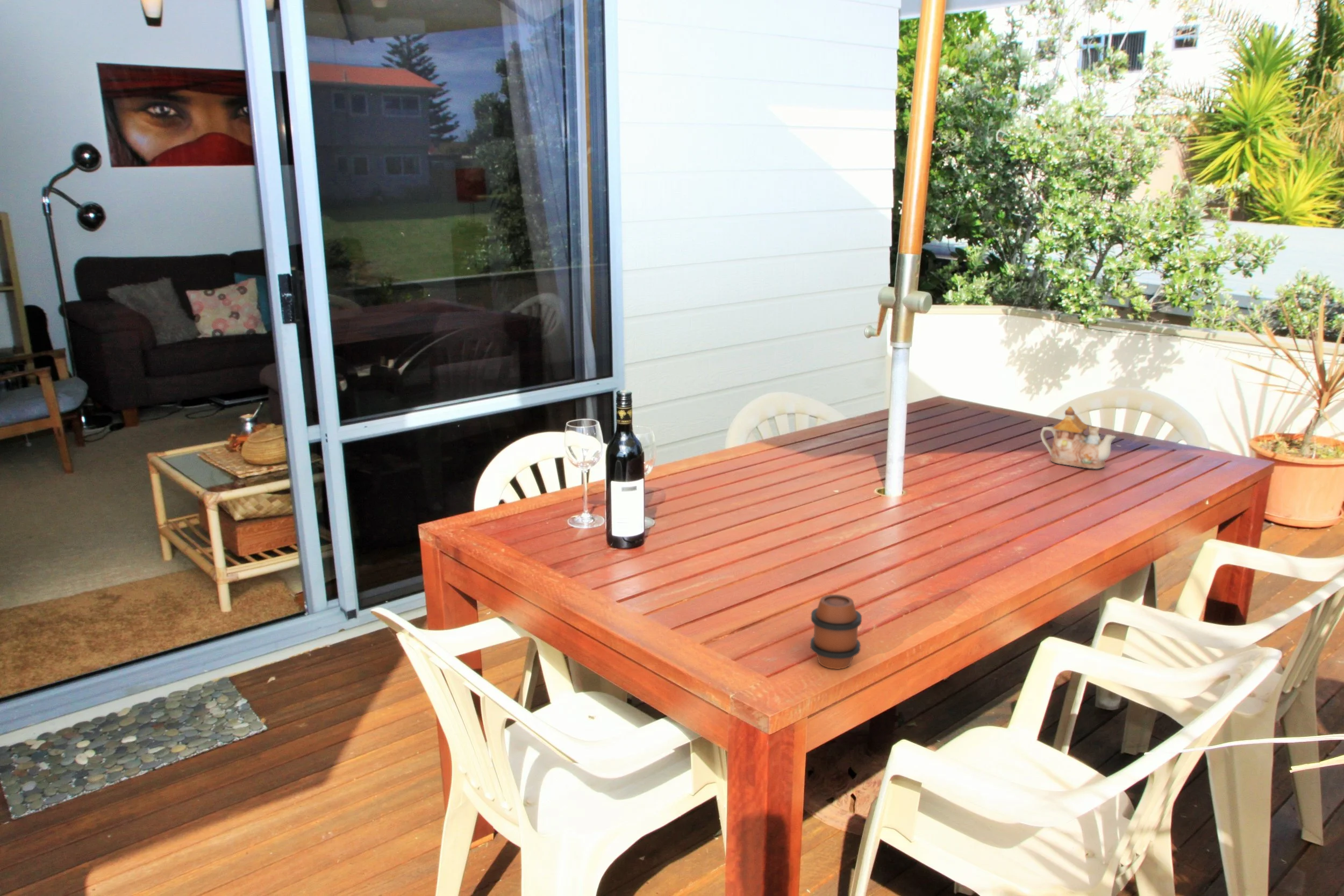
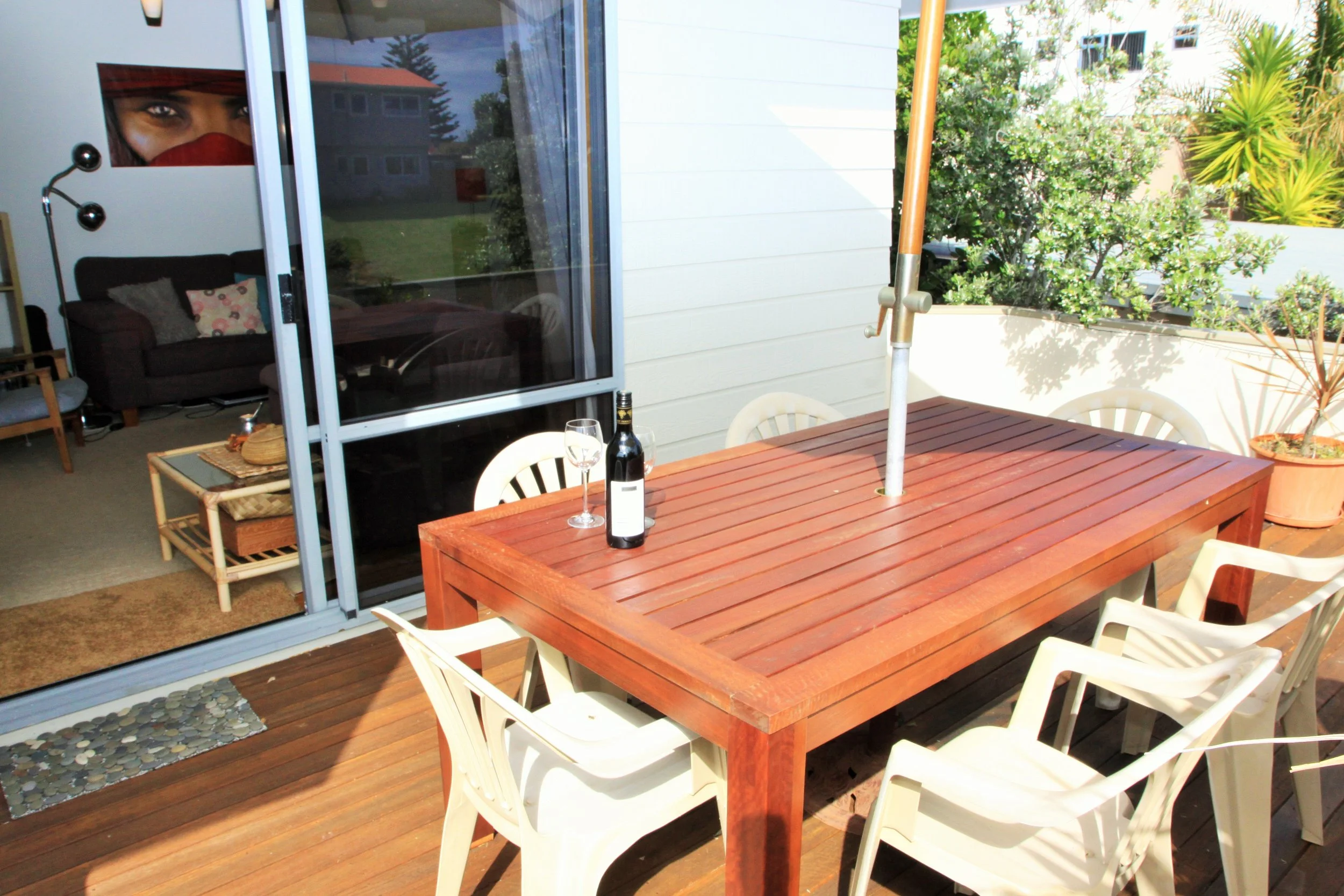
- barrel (835, 631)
- teapot (1078, 435)
